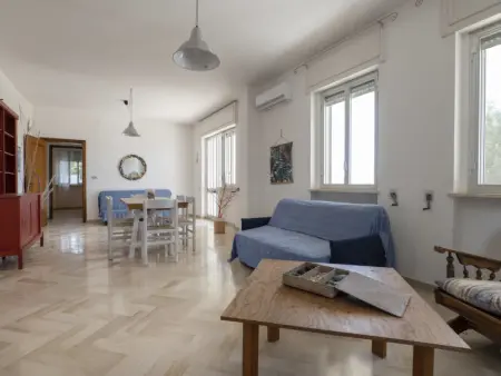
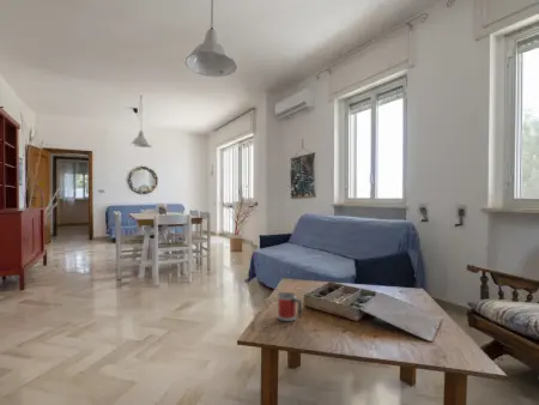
+ mug (289, 307)
